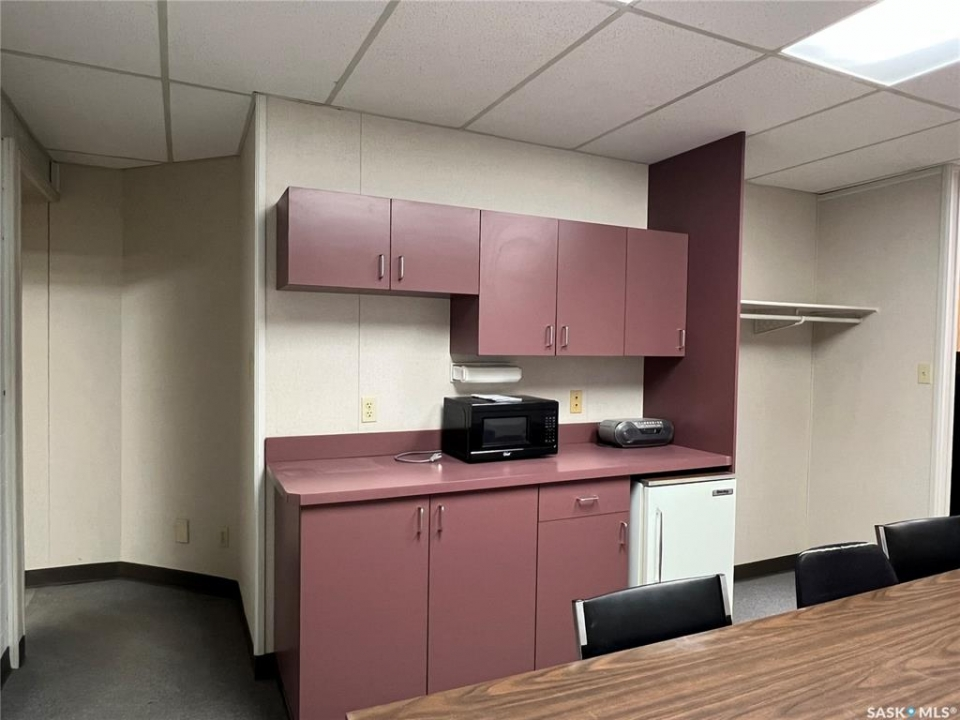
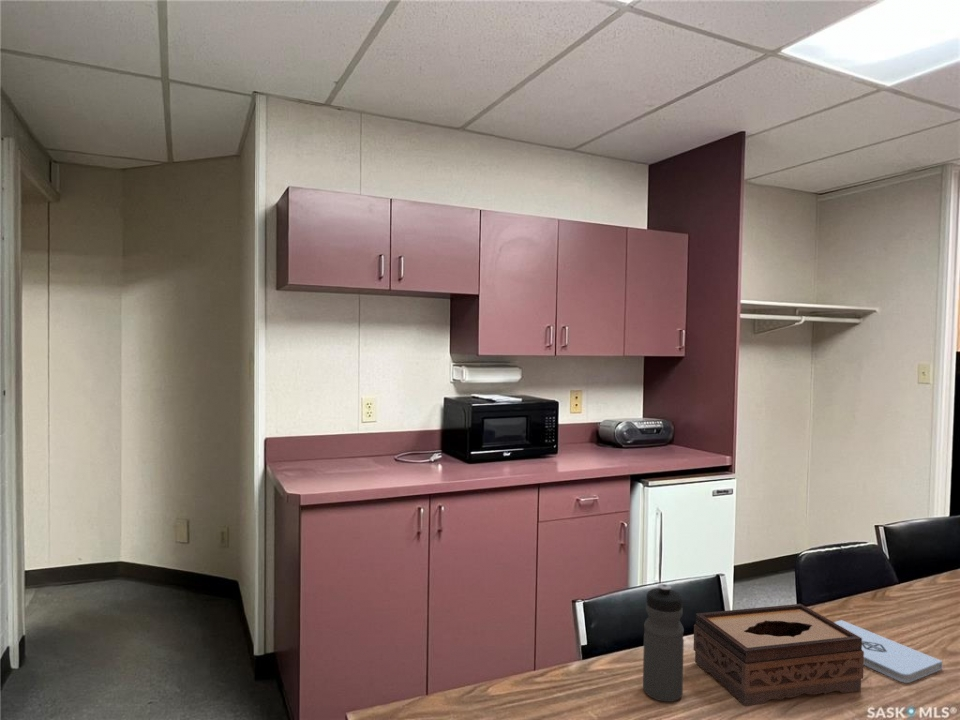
+ notepad (870, 649)
+ water bottle (663, 639)
+ tissue box (775, 650)
